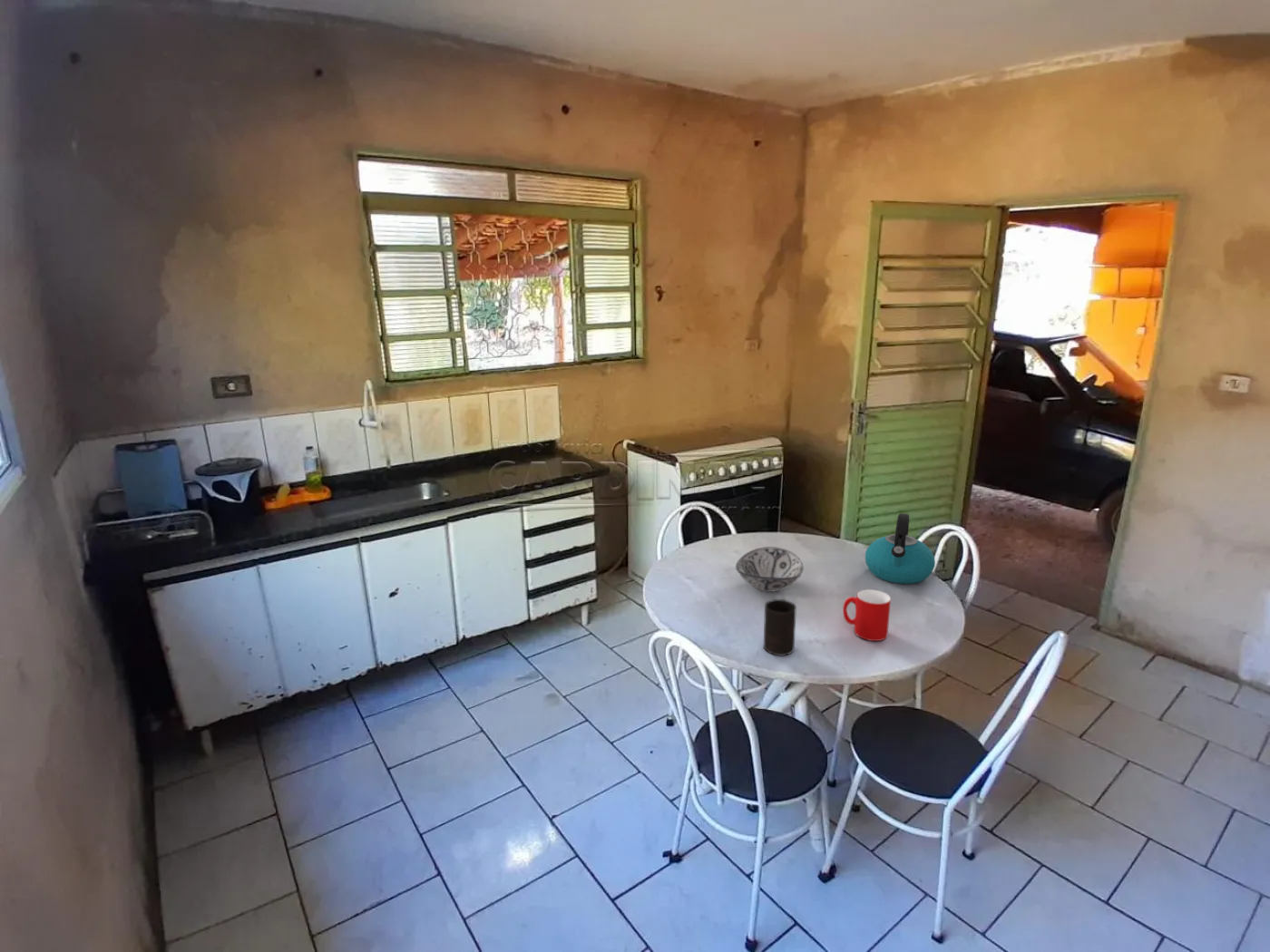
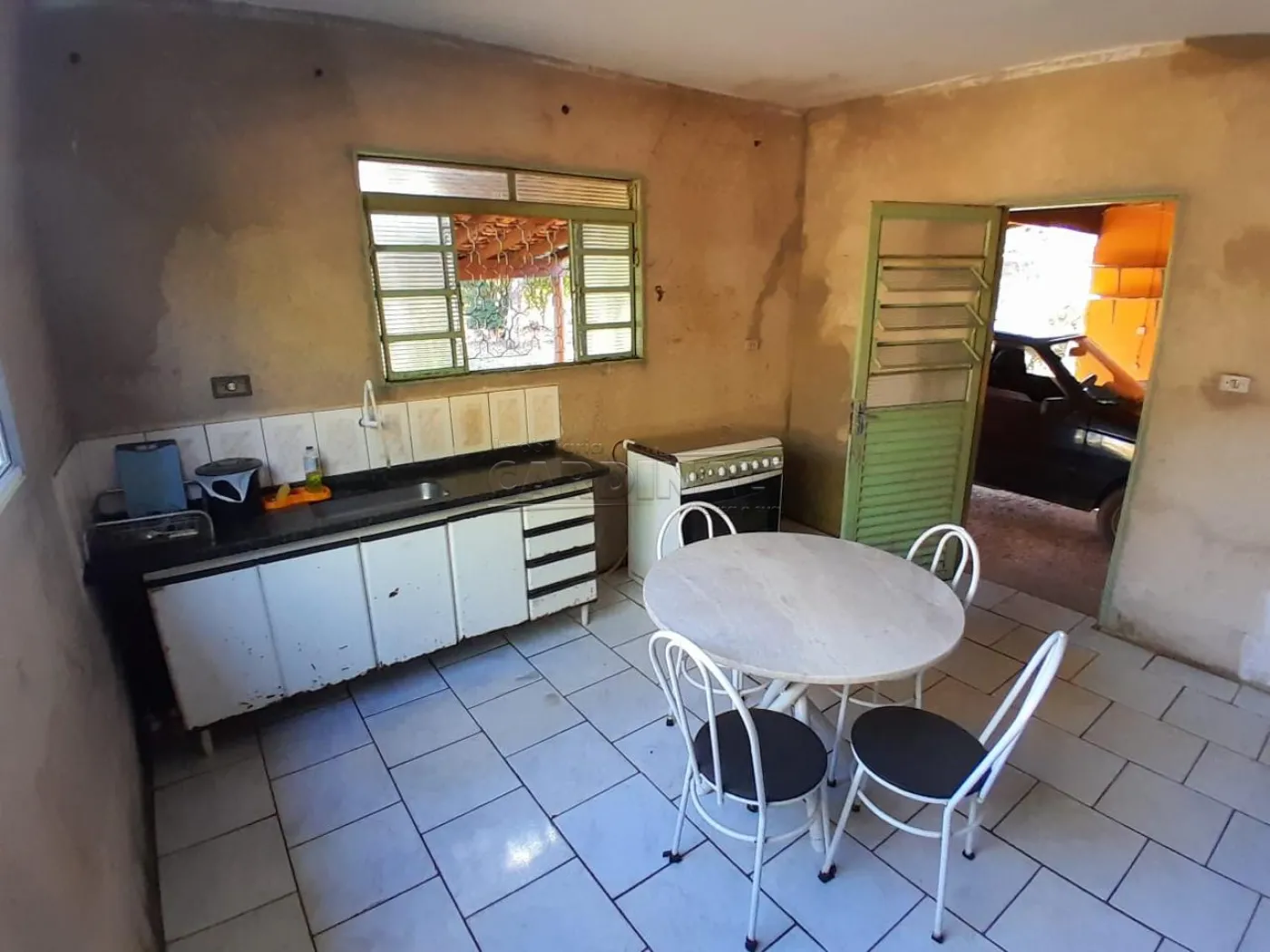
- kettle (900, 546)
- cup (865, 613)
- decorative bowl (768, 573)
- cup (779, 627)
